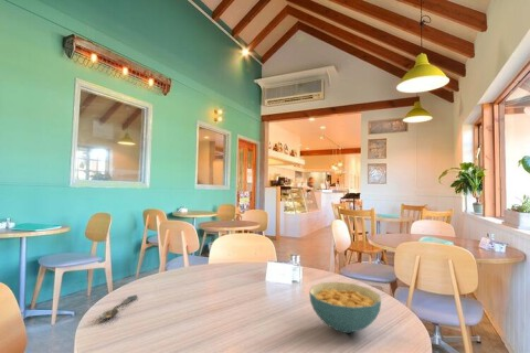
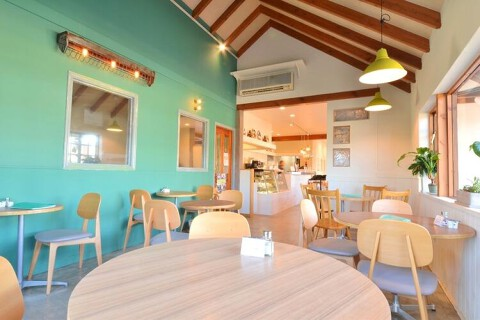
- cereal bowl (343, 310)
- spoon (120, 304)
